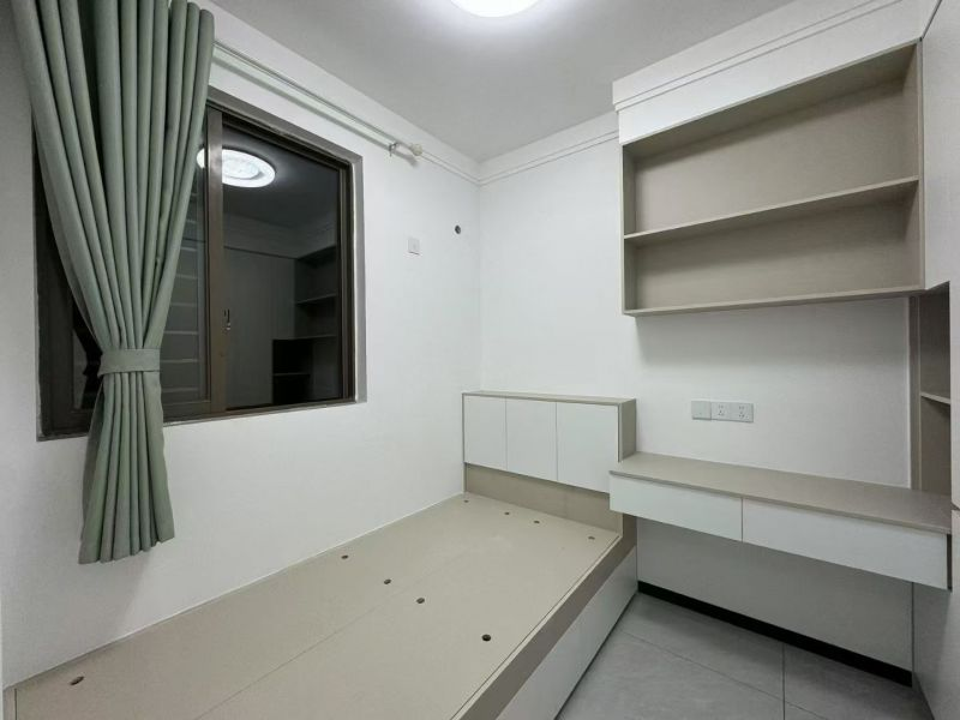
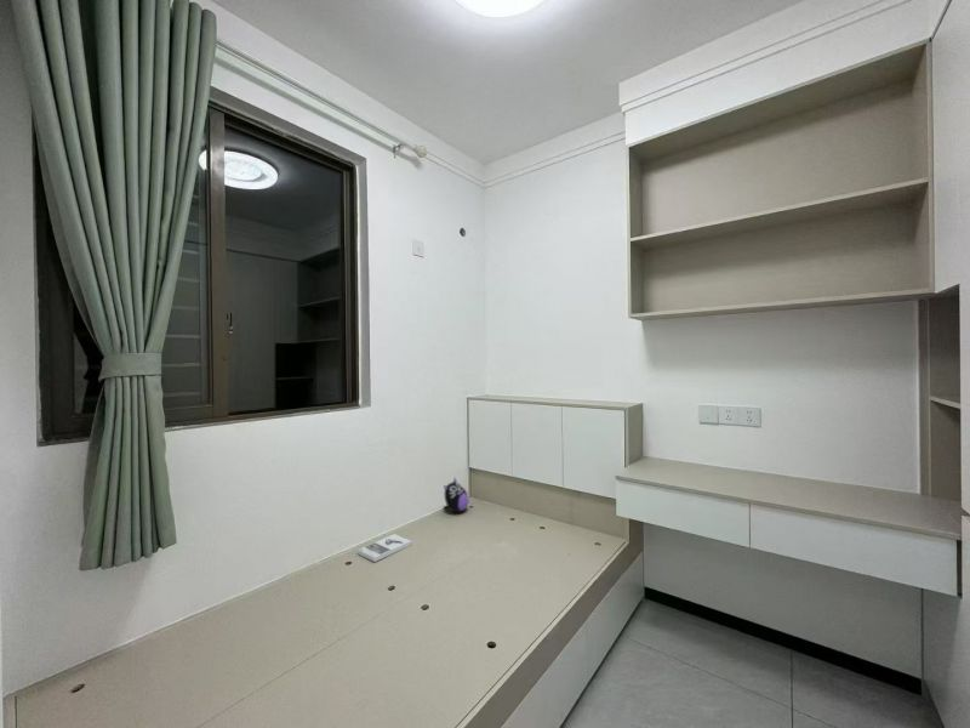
+ book (384, 546)
+ plush toy (456, 494)
